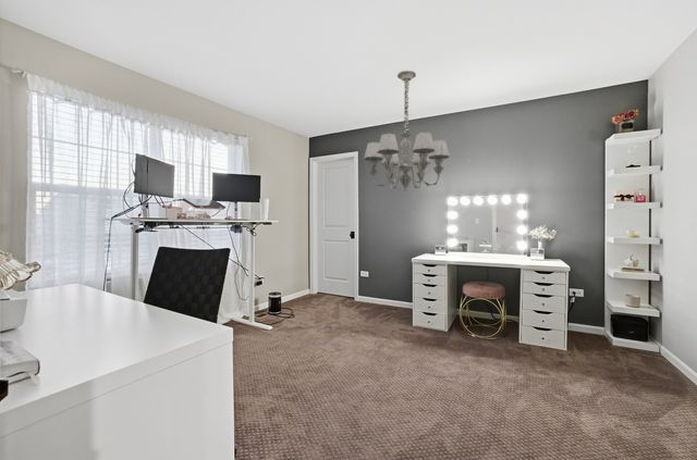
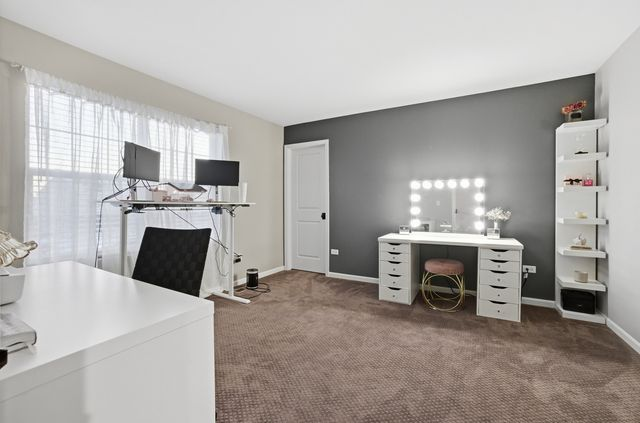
- chandelier (405, 133)
